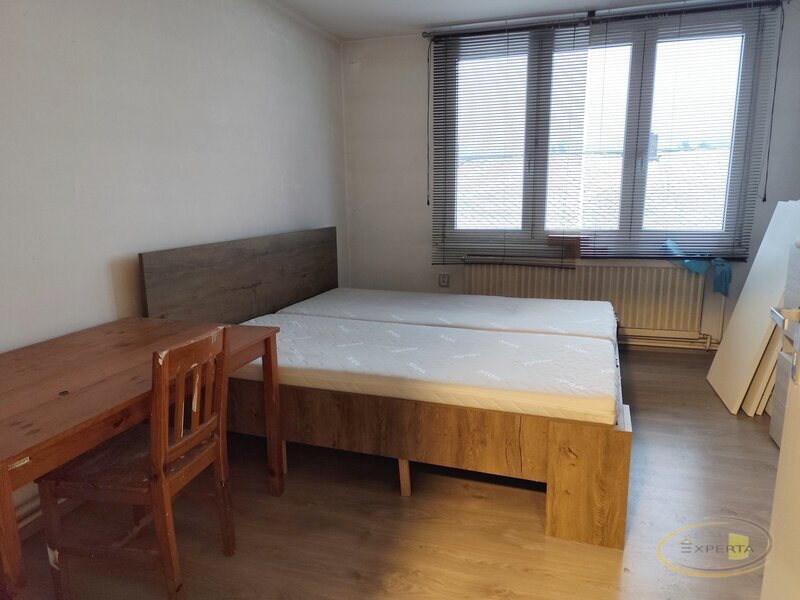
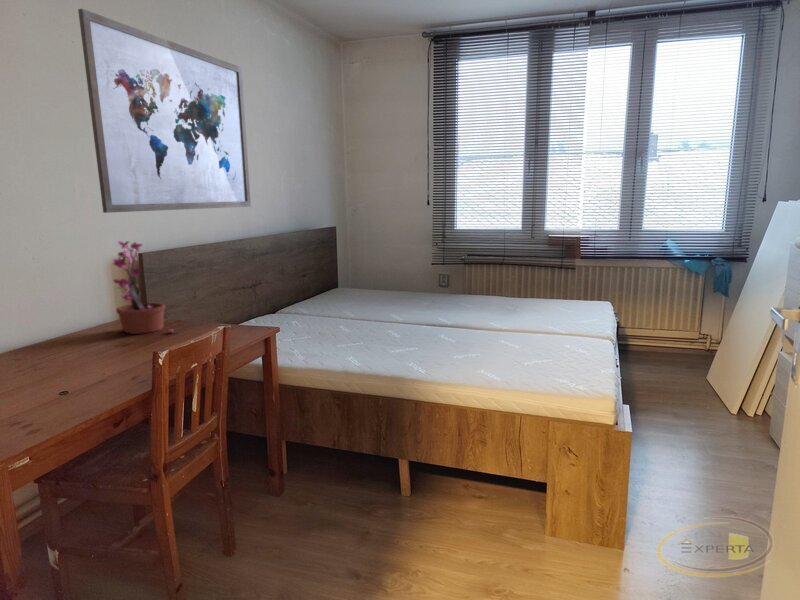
+ potted plant (138, 285)
+ wall art (182, 128)
